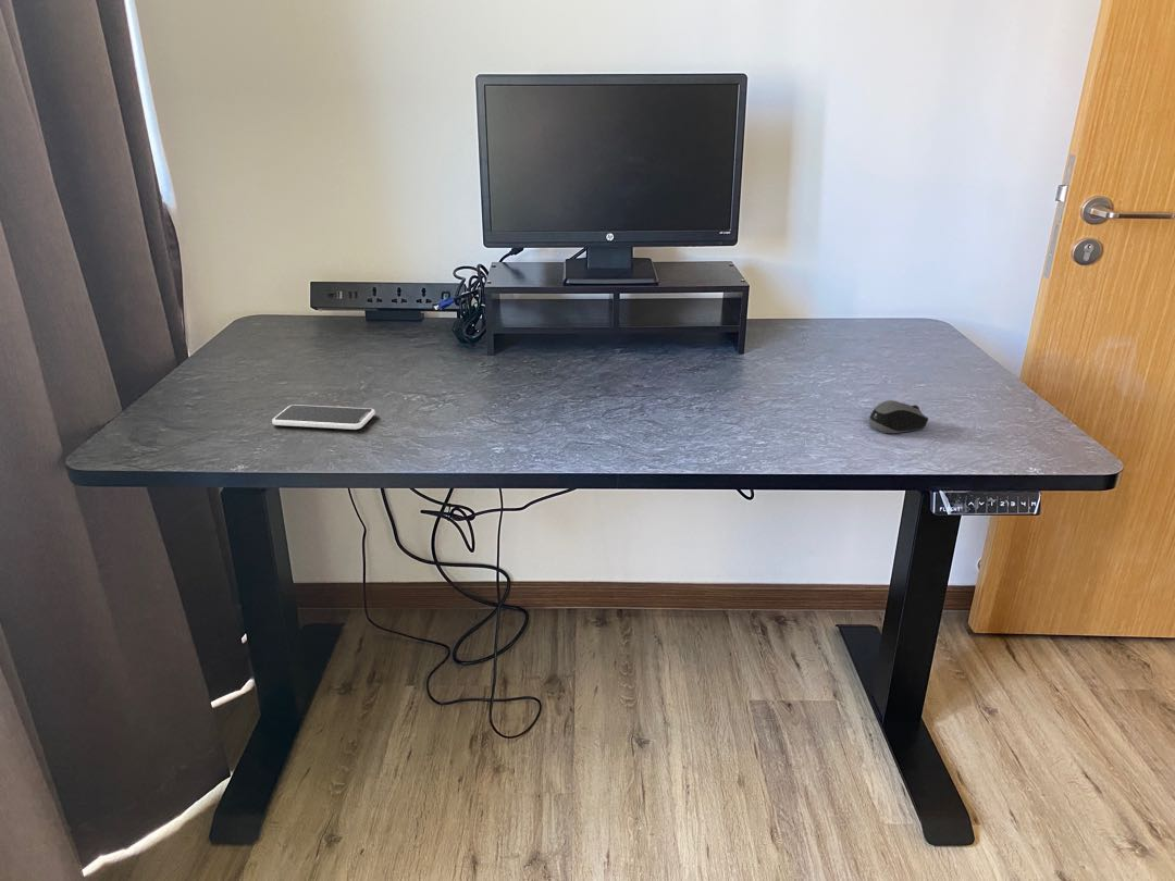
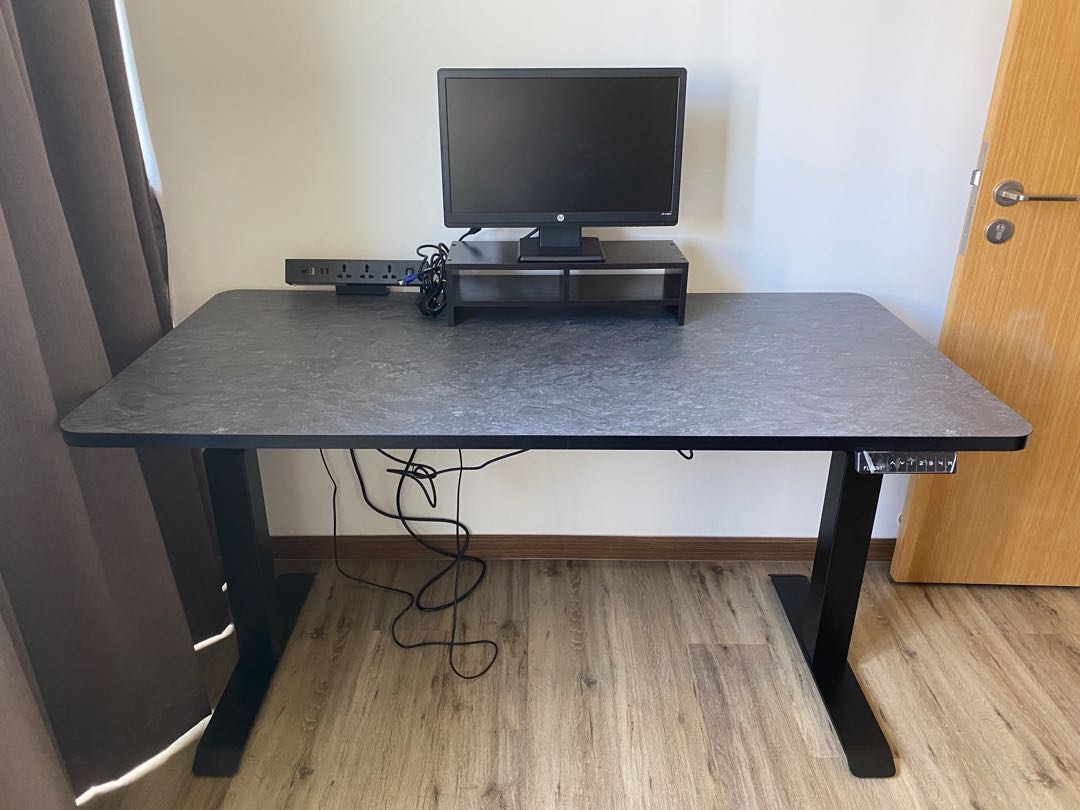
- computer mouse (899, 413)
- smartphone (323, 417)
